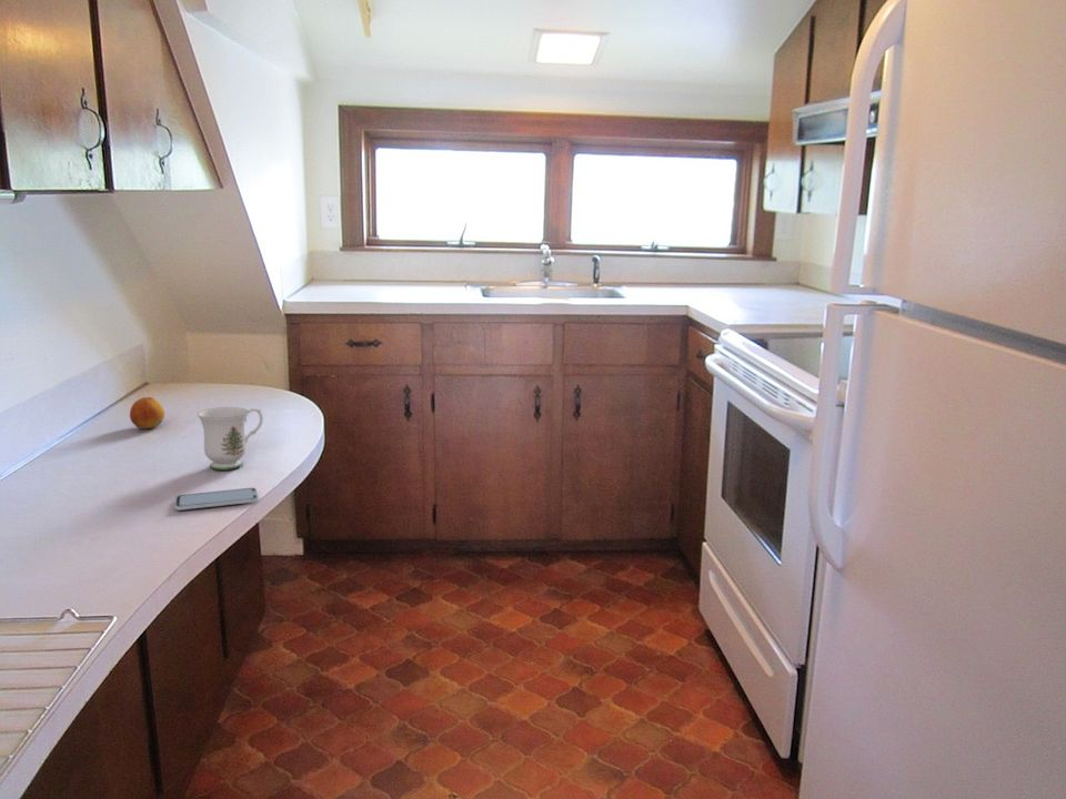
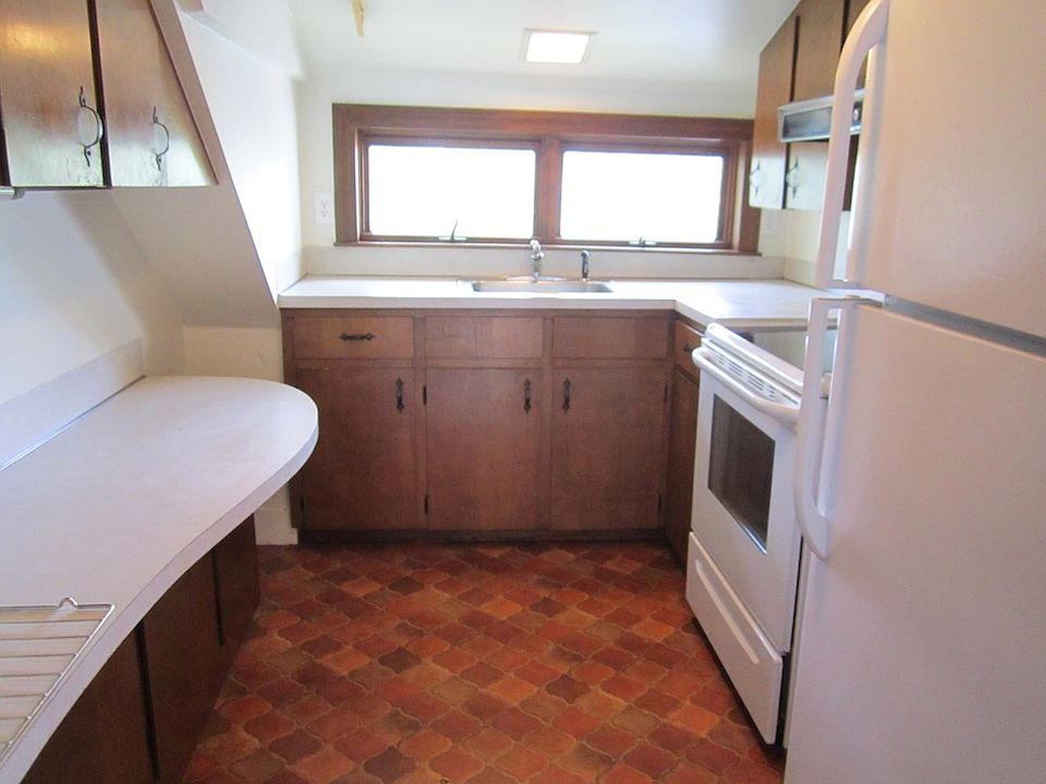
- mug (233, 437)
- fruit (147, 412)
- smartphone (217, 498)
